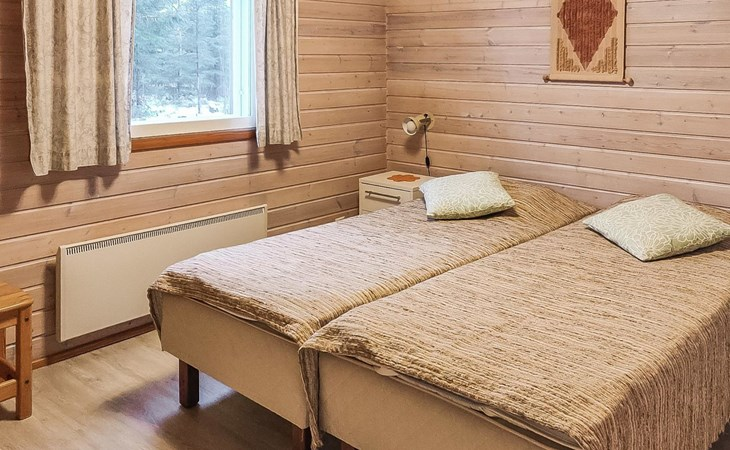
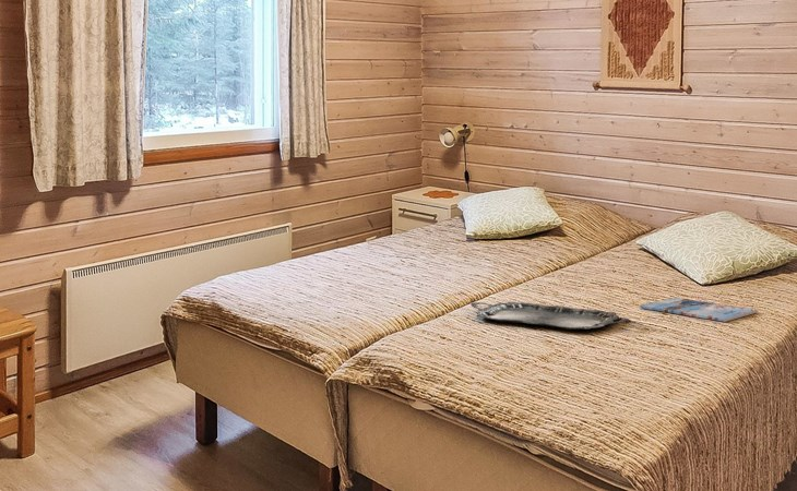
+ magazine (698, 309)
+ serving tray (546, 314)
